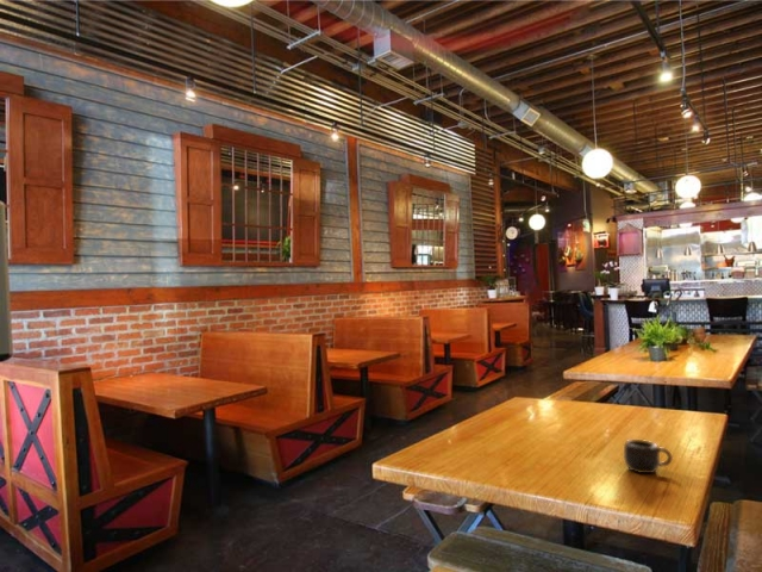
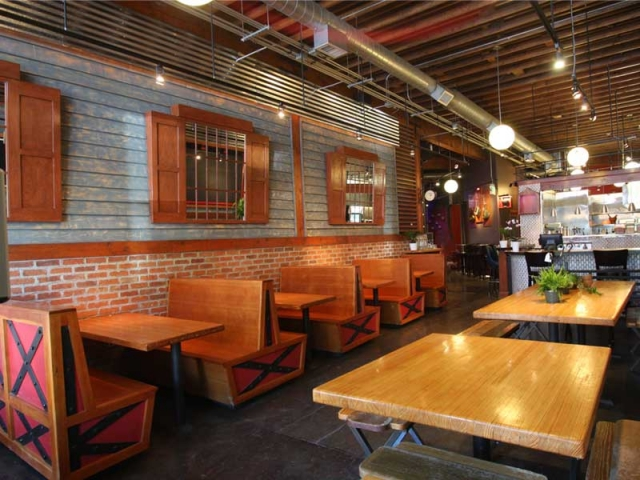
- mug (645, 456)
